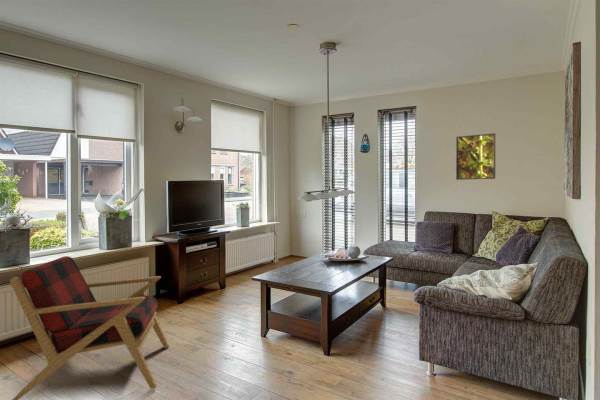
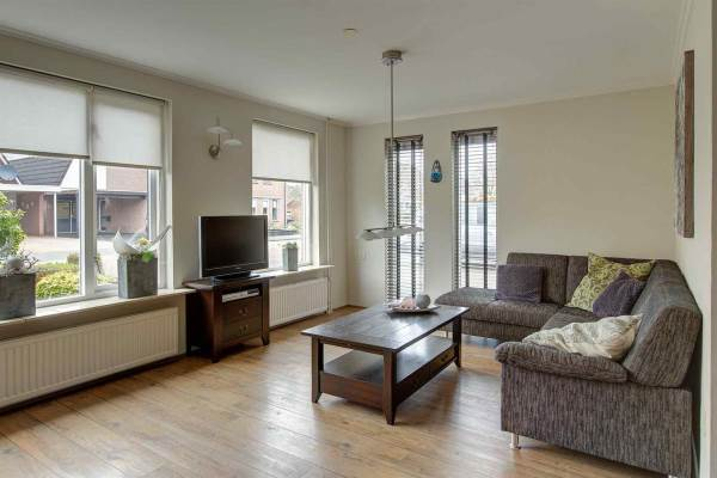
- armchair (100, 316)
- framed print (475, 157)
